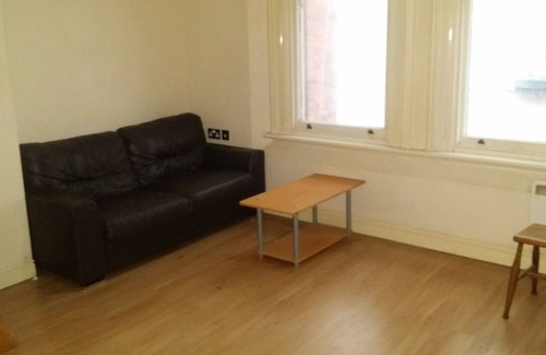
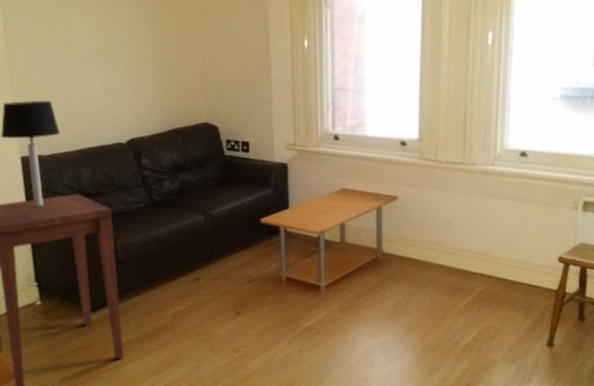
+ table lamp (32, 153)
+ side table (77, 278)
